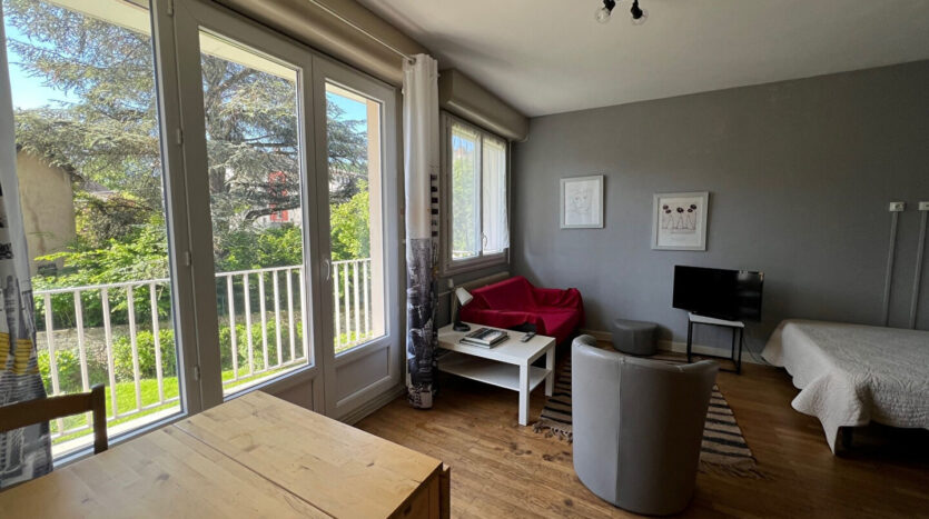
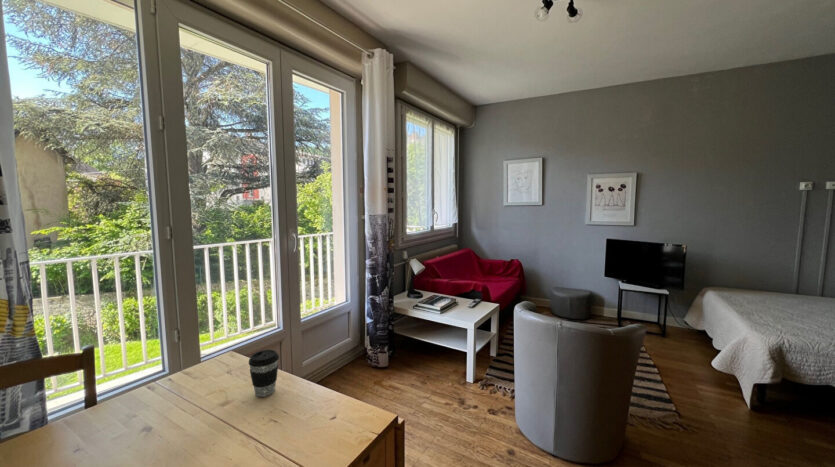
+ coffee cup (264, 373)
